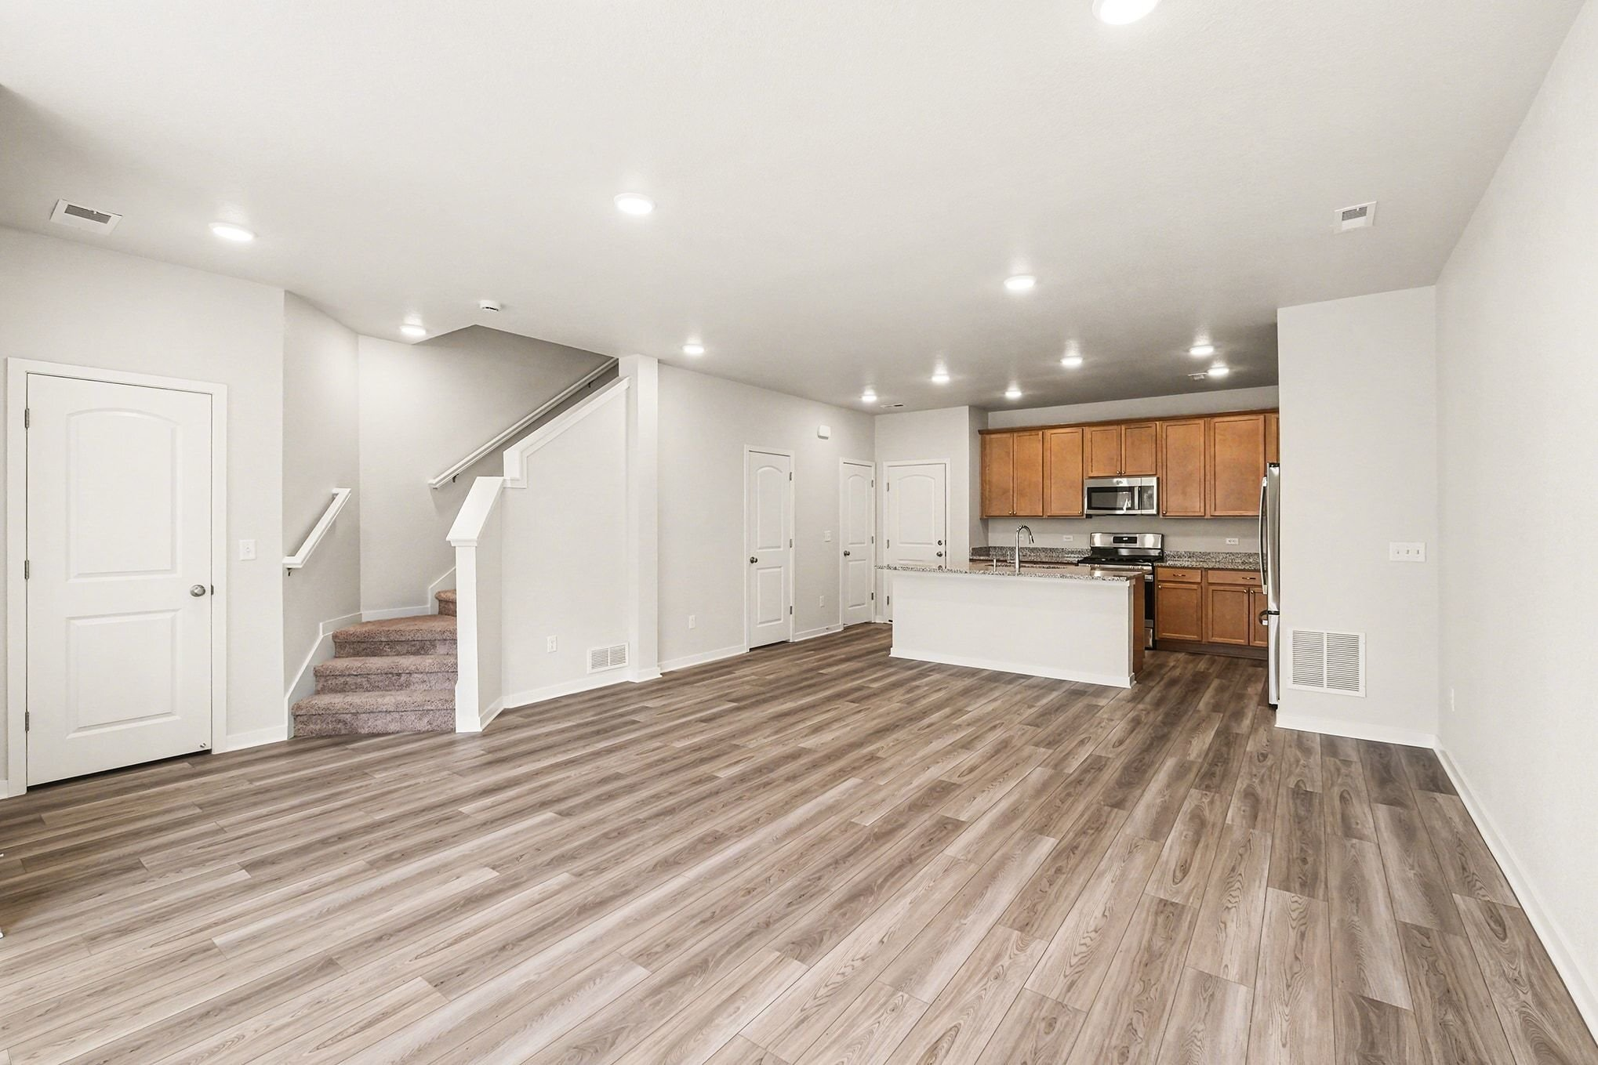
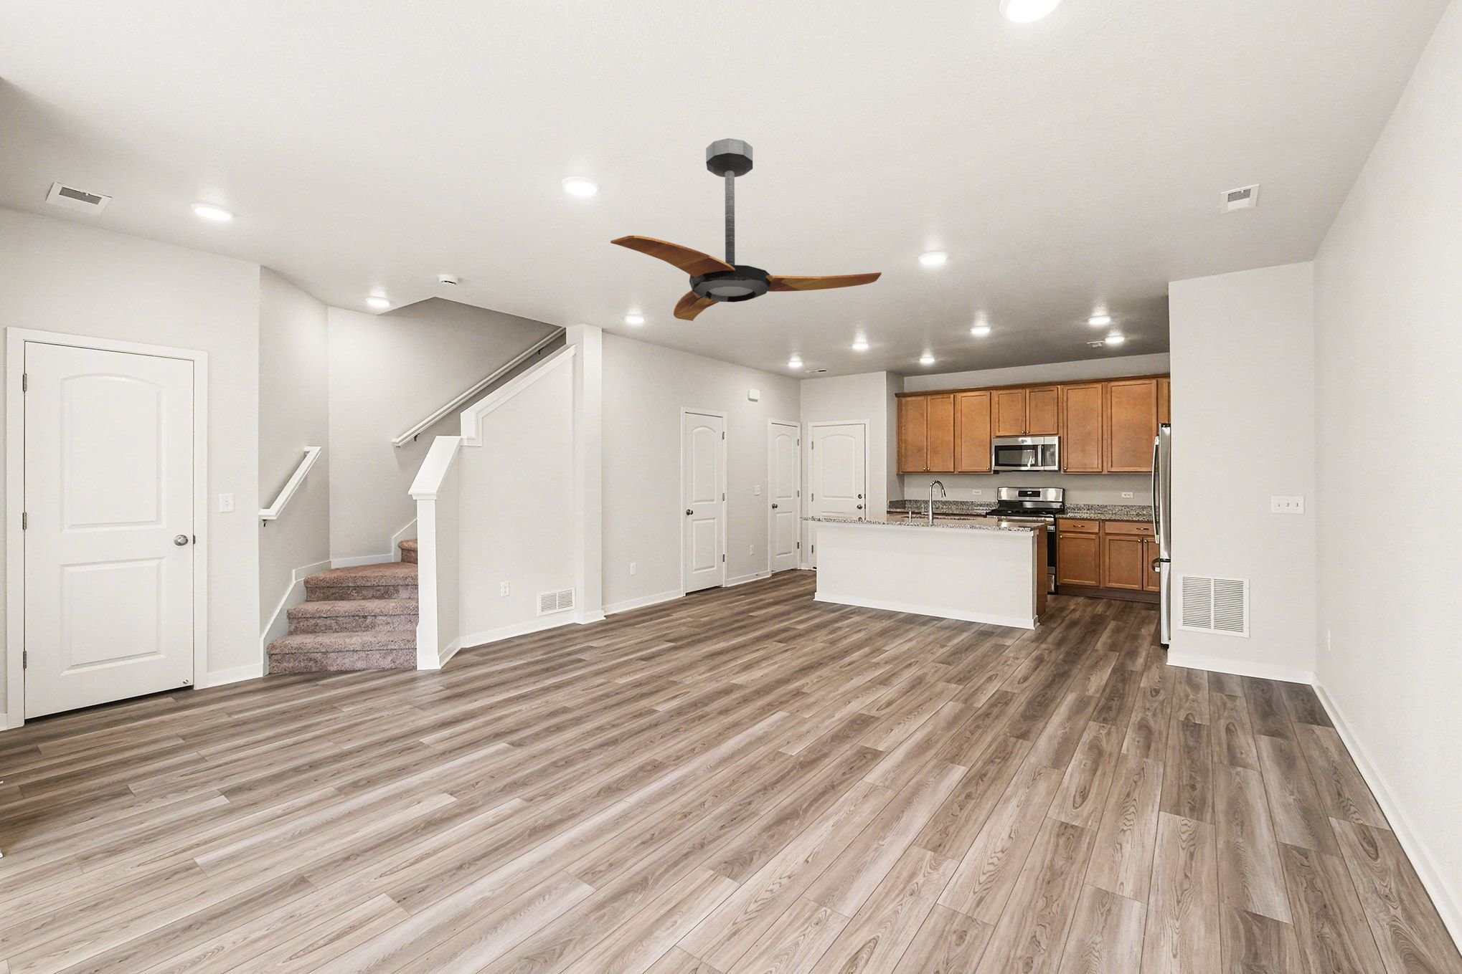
+ ceiling fan (734, 225)
